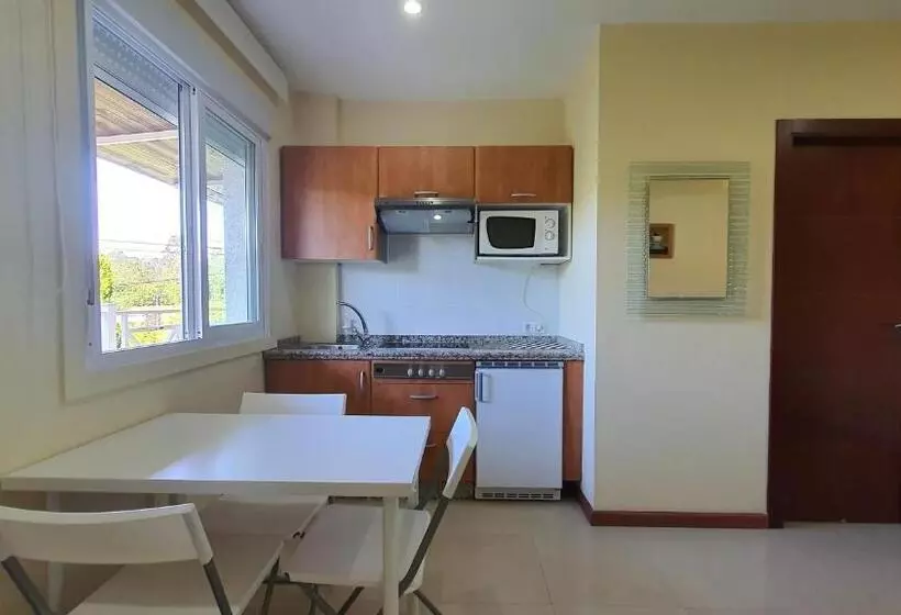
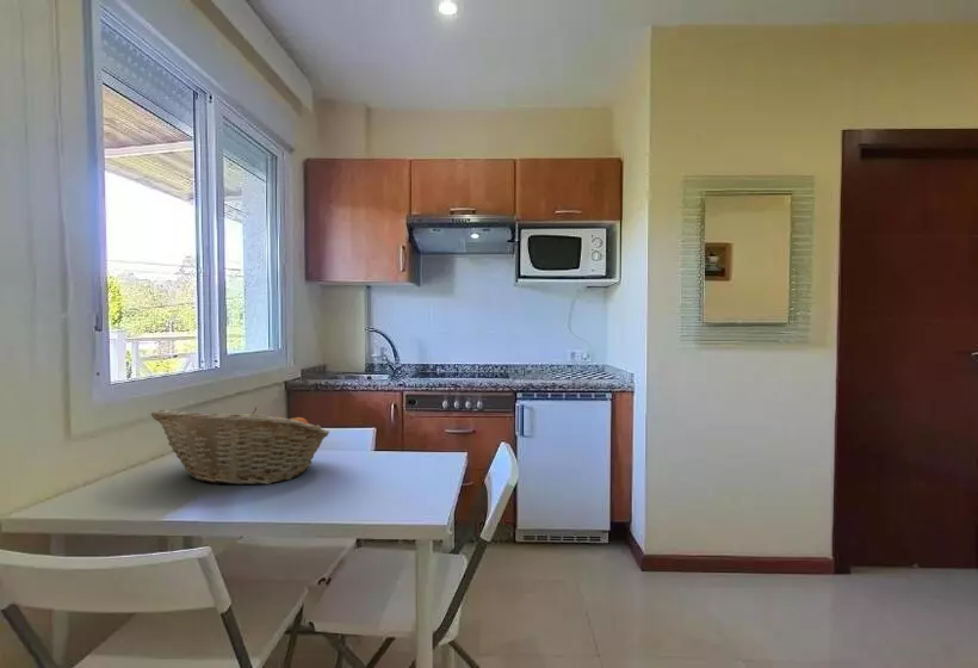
+ fruit basket (243, 437)
